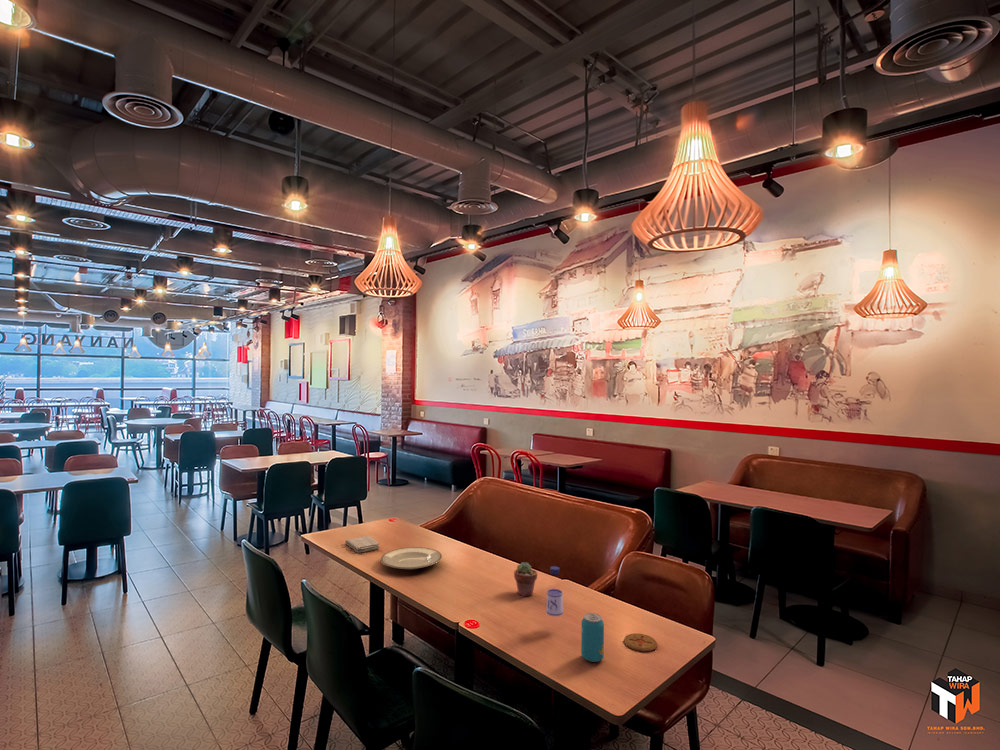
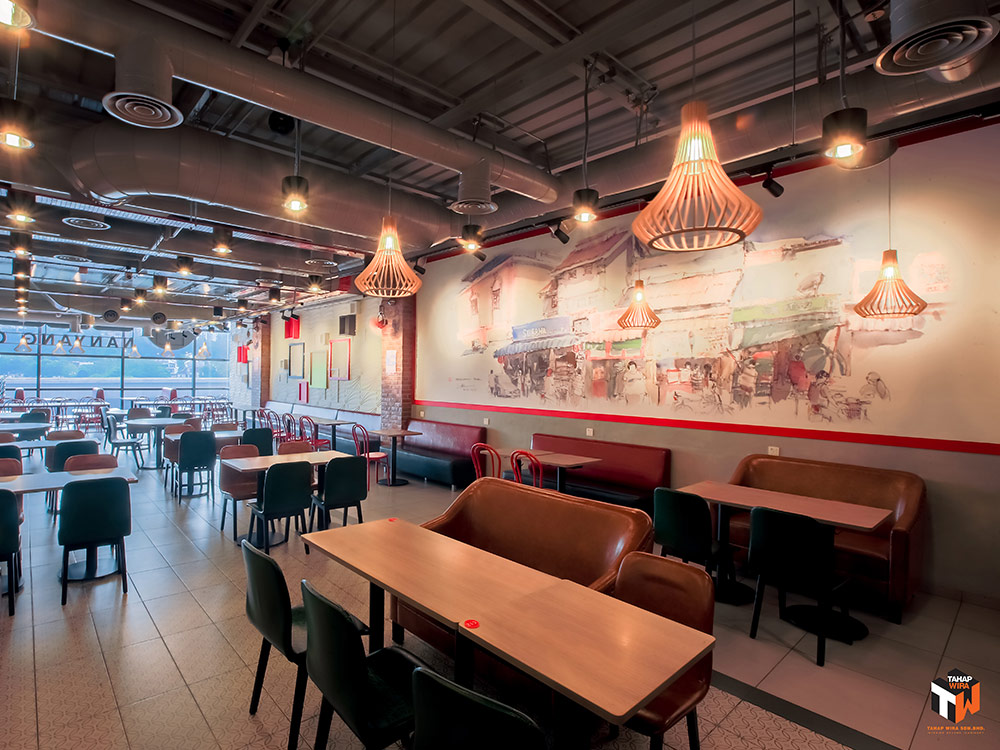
- coaster (640, 642)
- beverage can (592, 637)
- washcloth (362, 543)
- water bottle (554, 598)
- plate (411, 560)
- potted succulent (525, 578)
